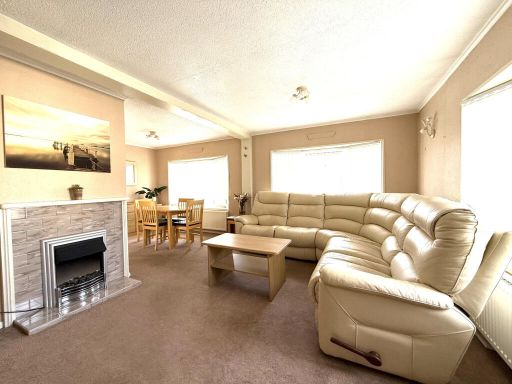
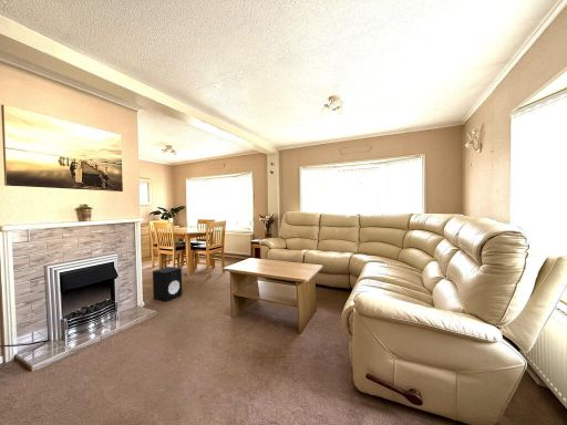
+ speaker (167, 282)
